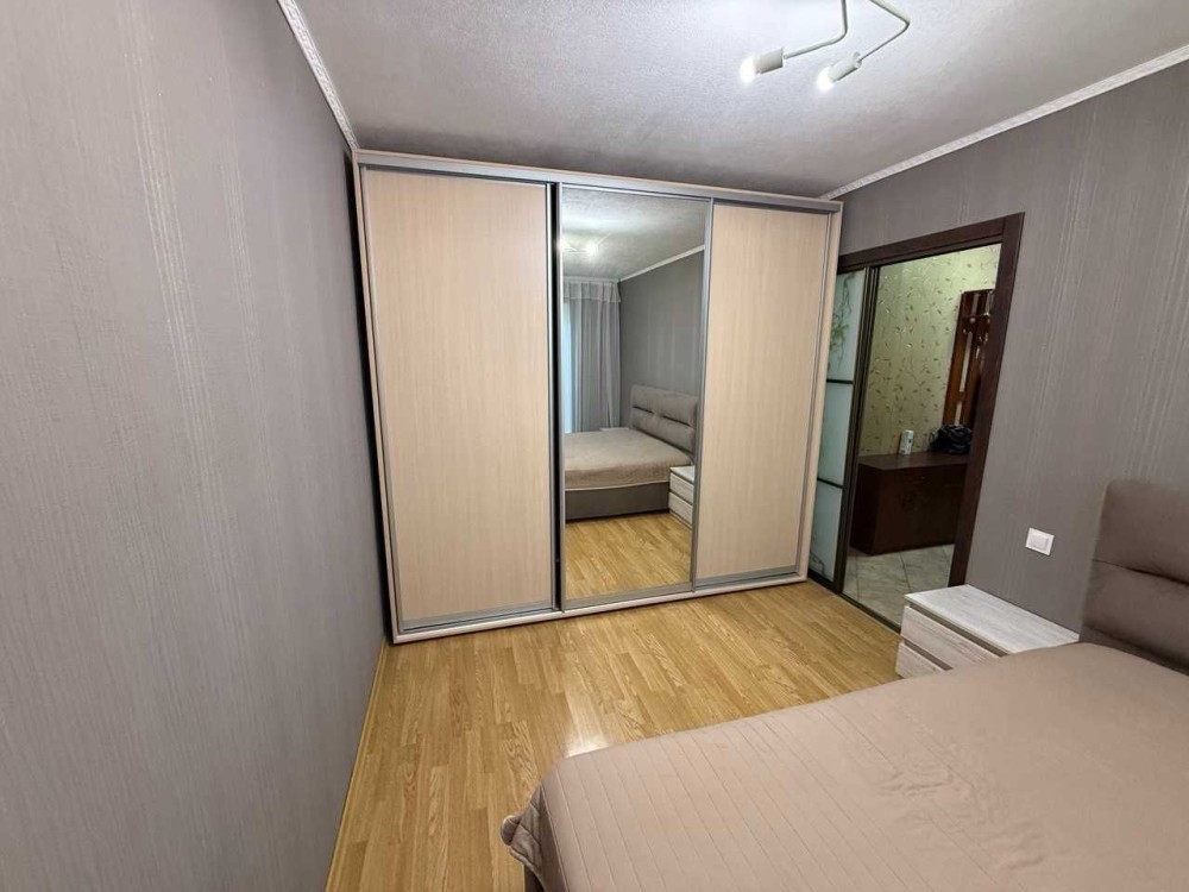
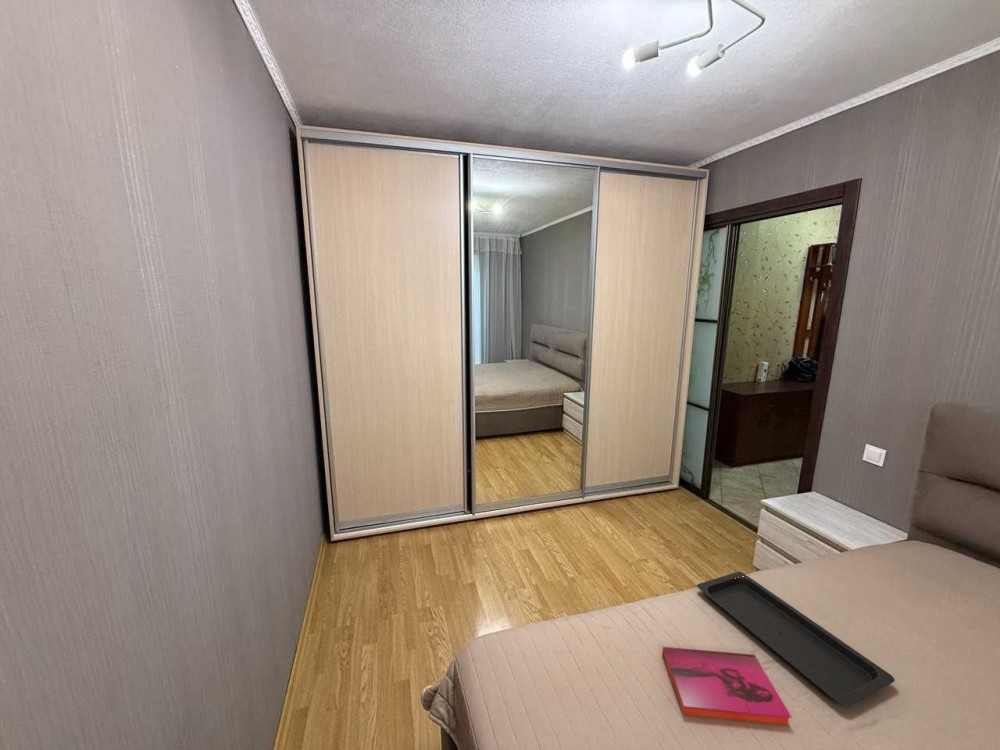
+ serving tray (781, 629)
+ hardback book (720, 683)
